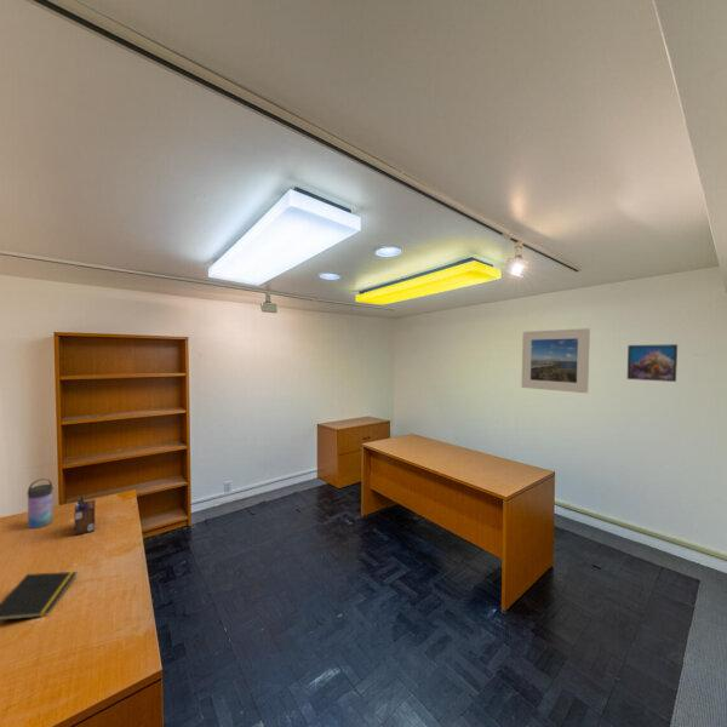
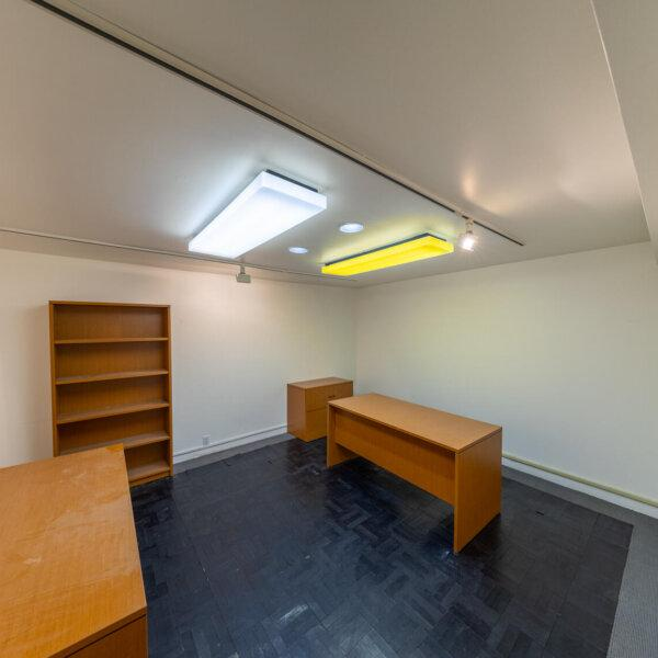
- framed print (651, 362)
- water bottle (40, 502)
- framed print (553, 360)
- notepad (36, 594)
- desk organizer (85, 513)
